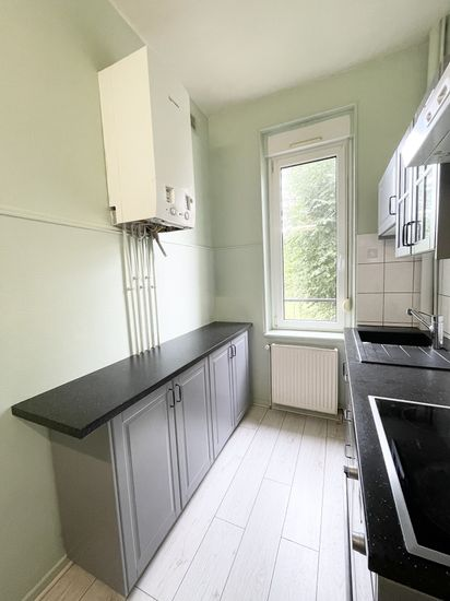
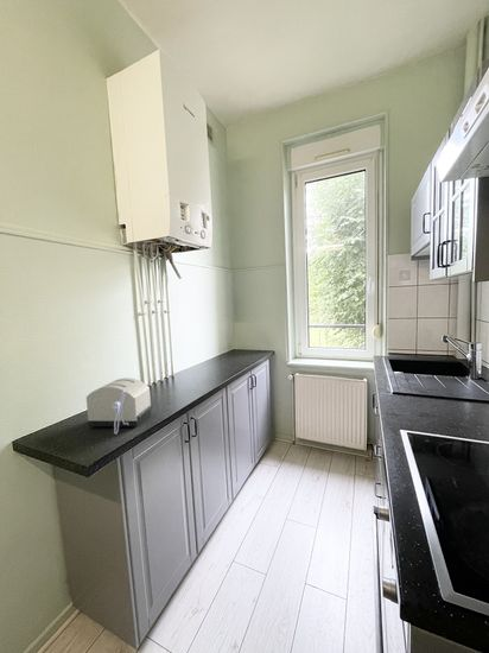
+ toaster (114, 405)
